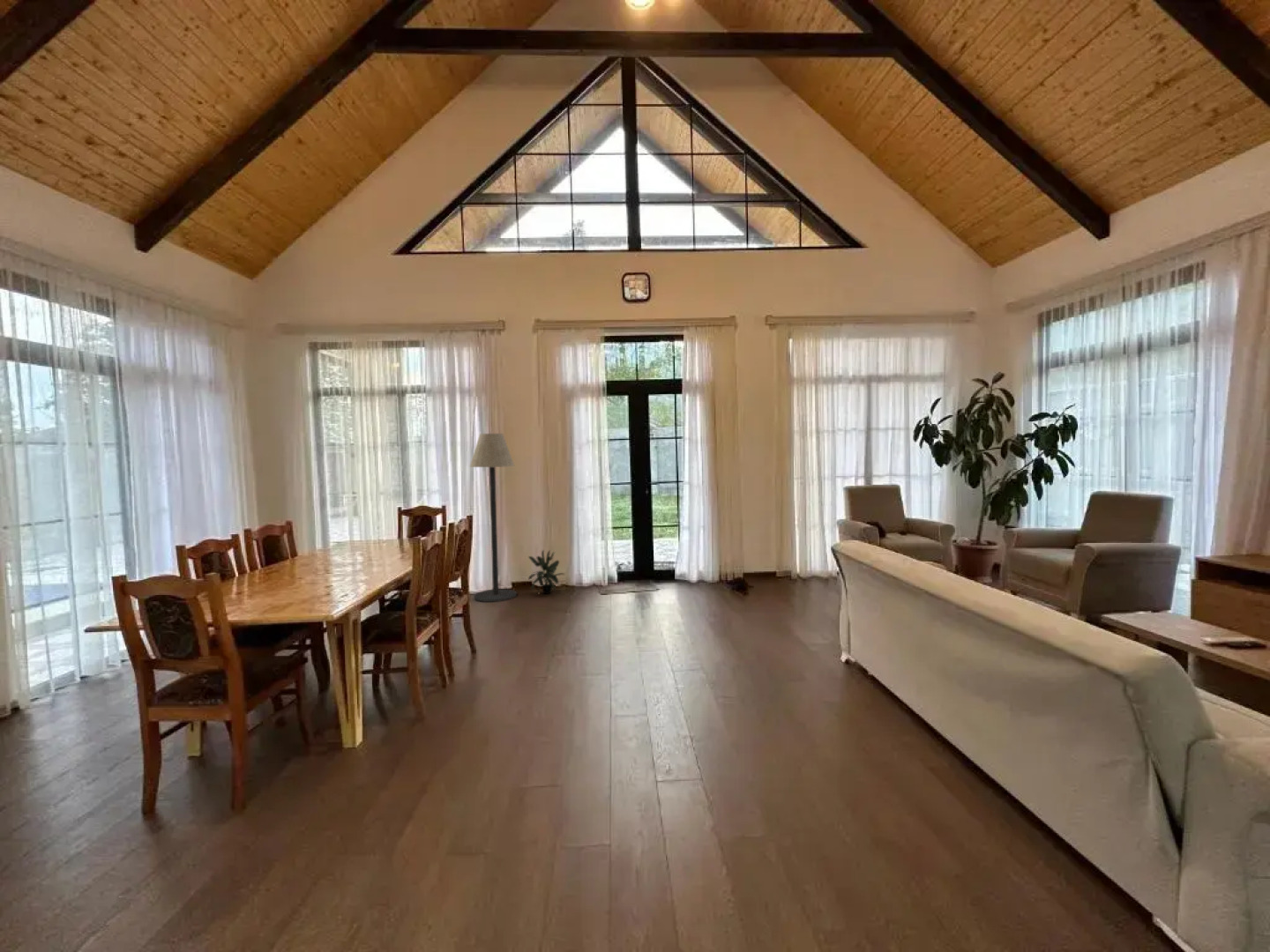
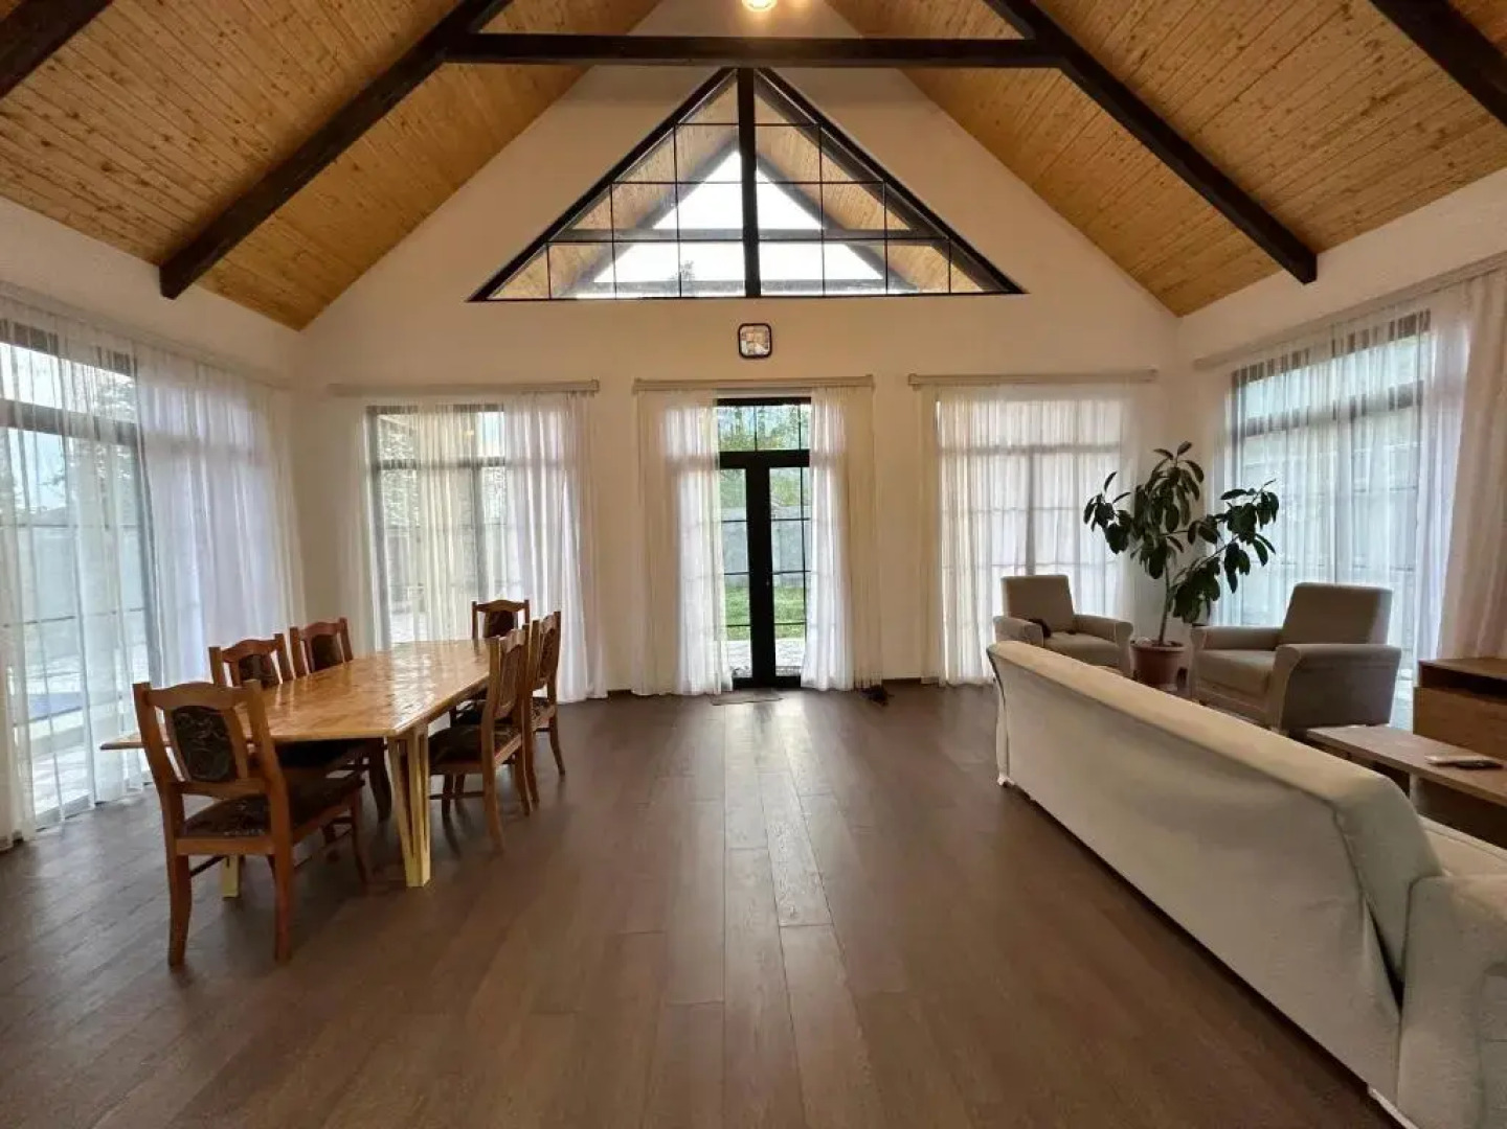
- floor lamp (493, 516)
- potted plant (546, 572)
